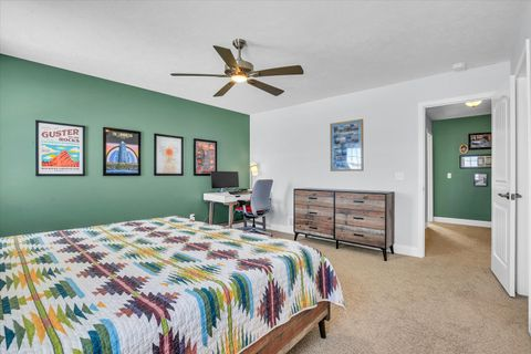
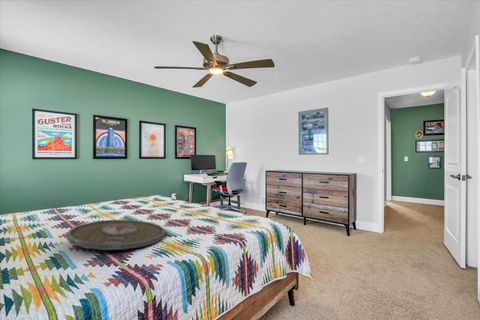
+ serving tray (119, 232)
